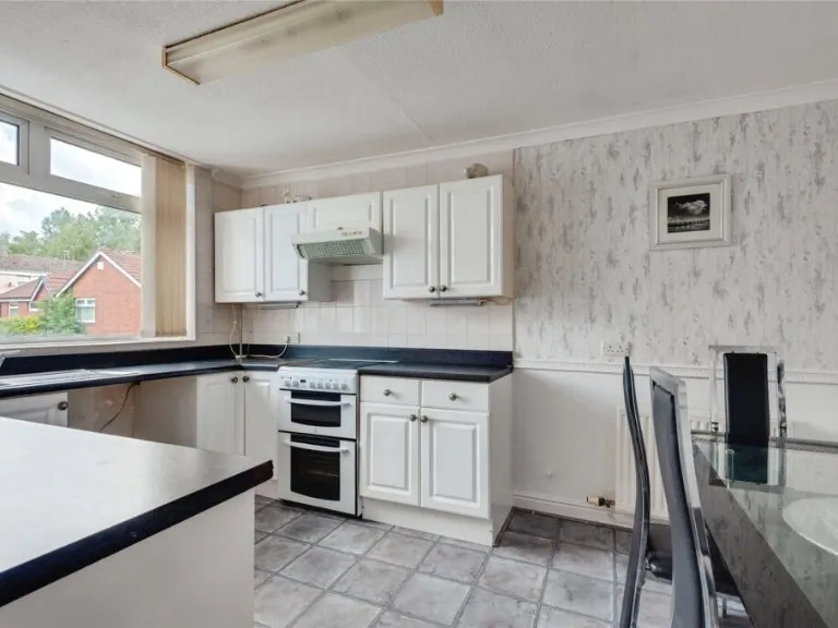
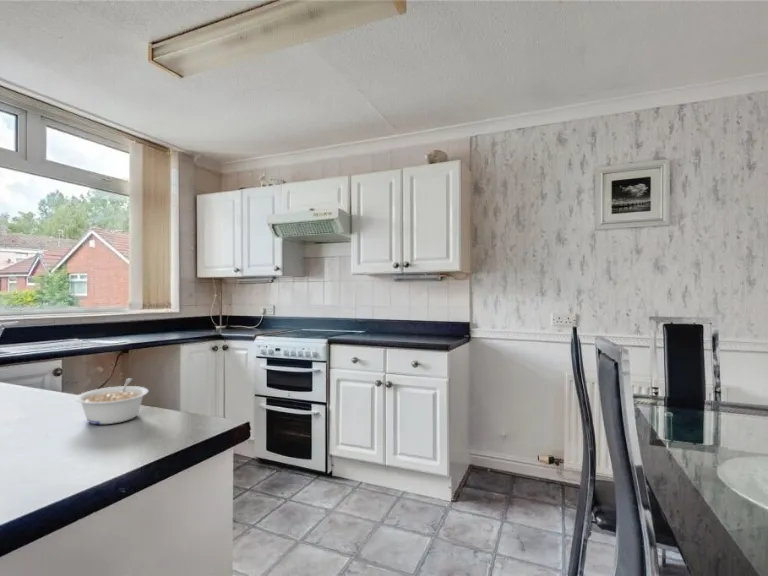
+ legume (112, 402)
